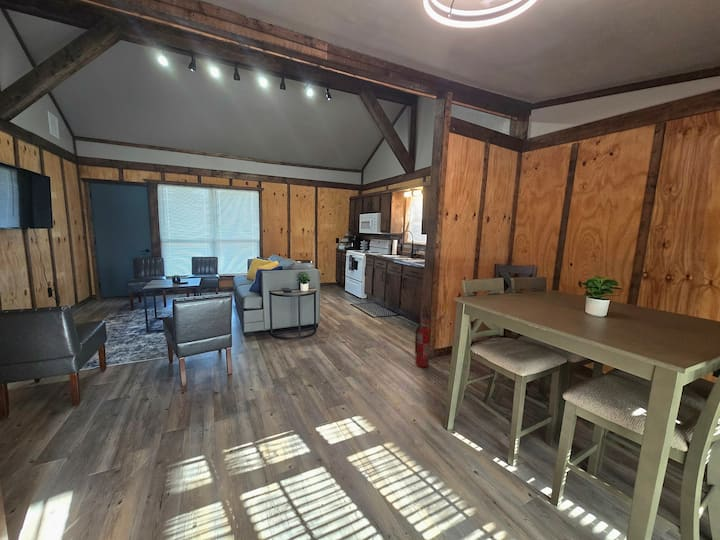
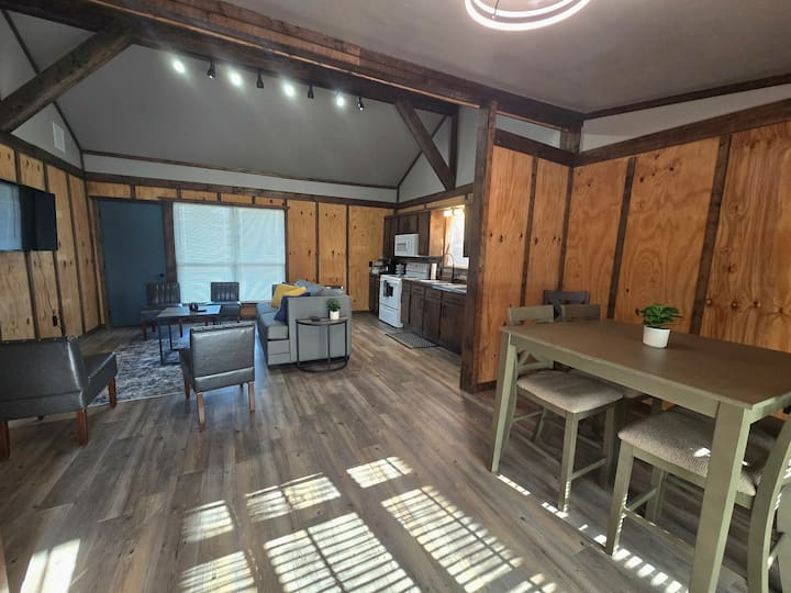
- fire extinguisher (422, 342)
